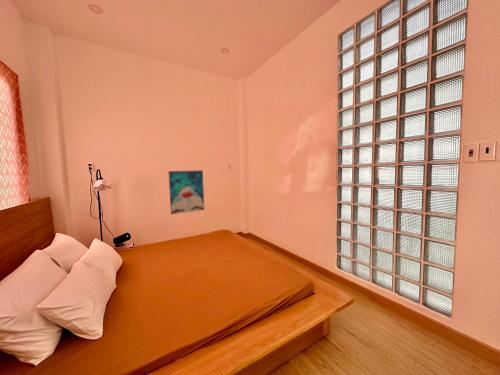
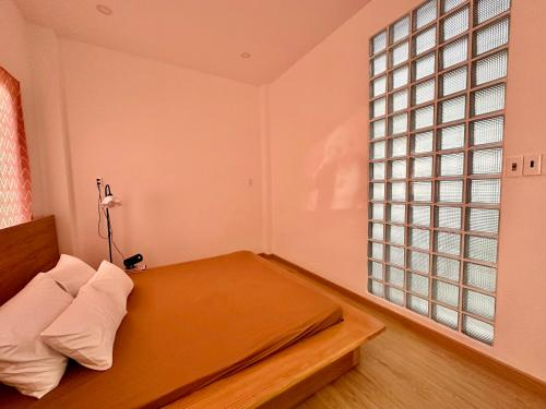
- wall art (187, 191)
